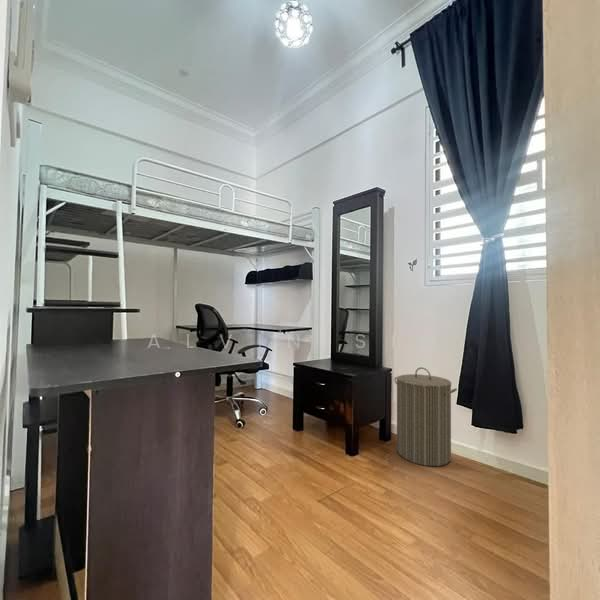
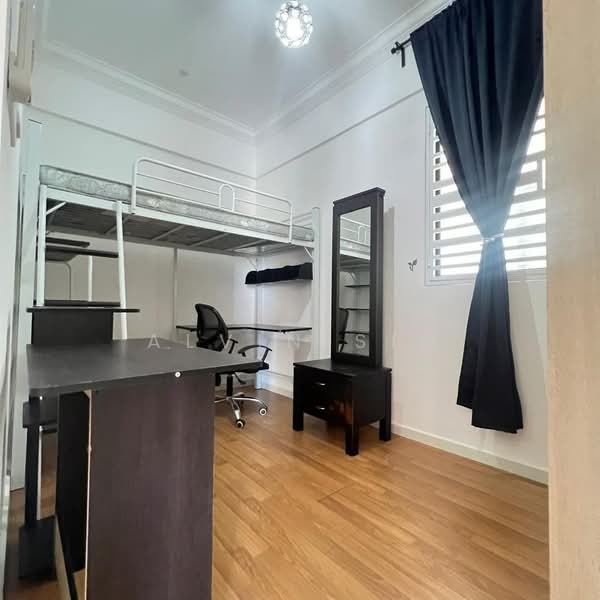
- laundry hamper (423, 410)
